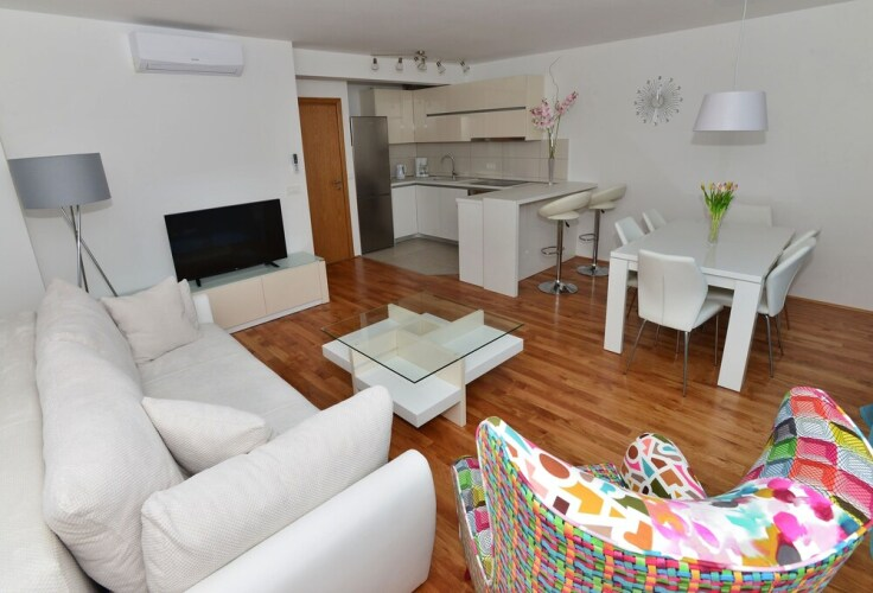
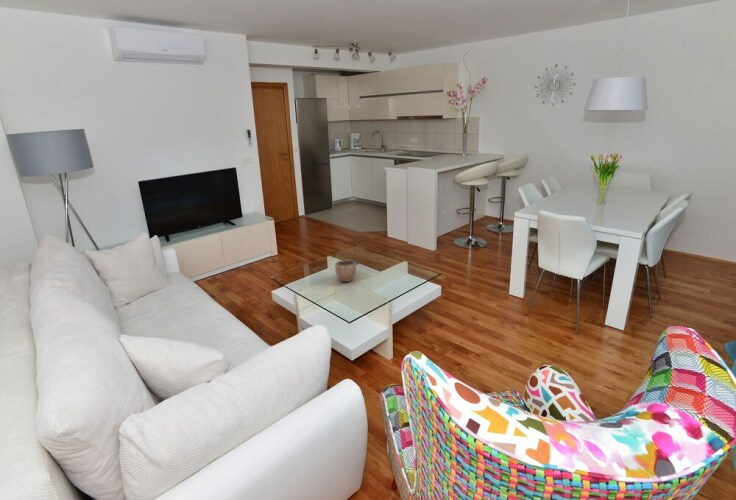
+ decorative bowl (346, 271)
